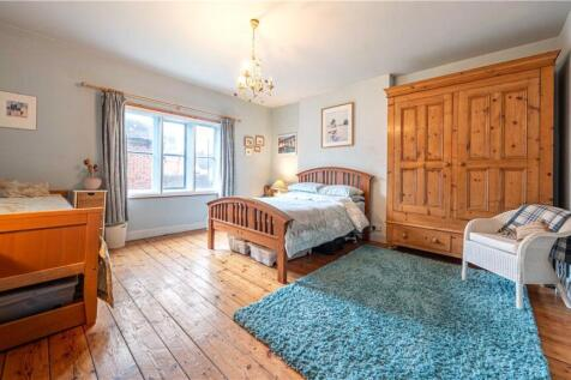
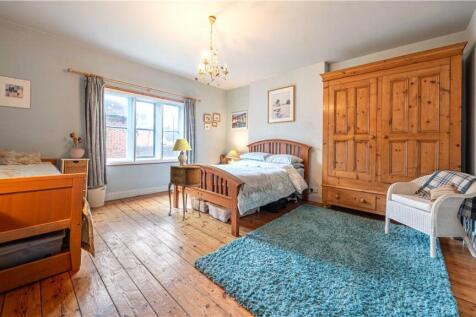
+ side table (184, 190)
+ table lamp (182, 152)
